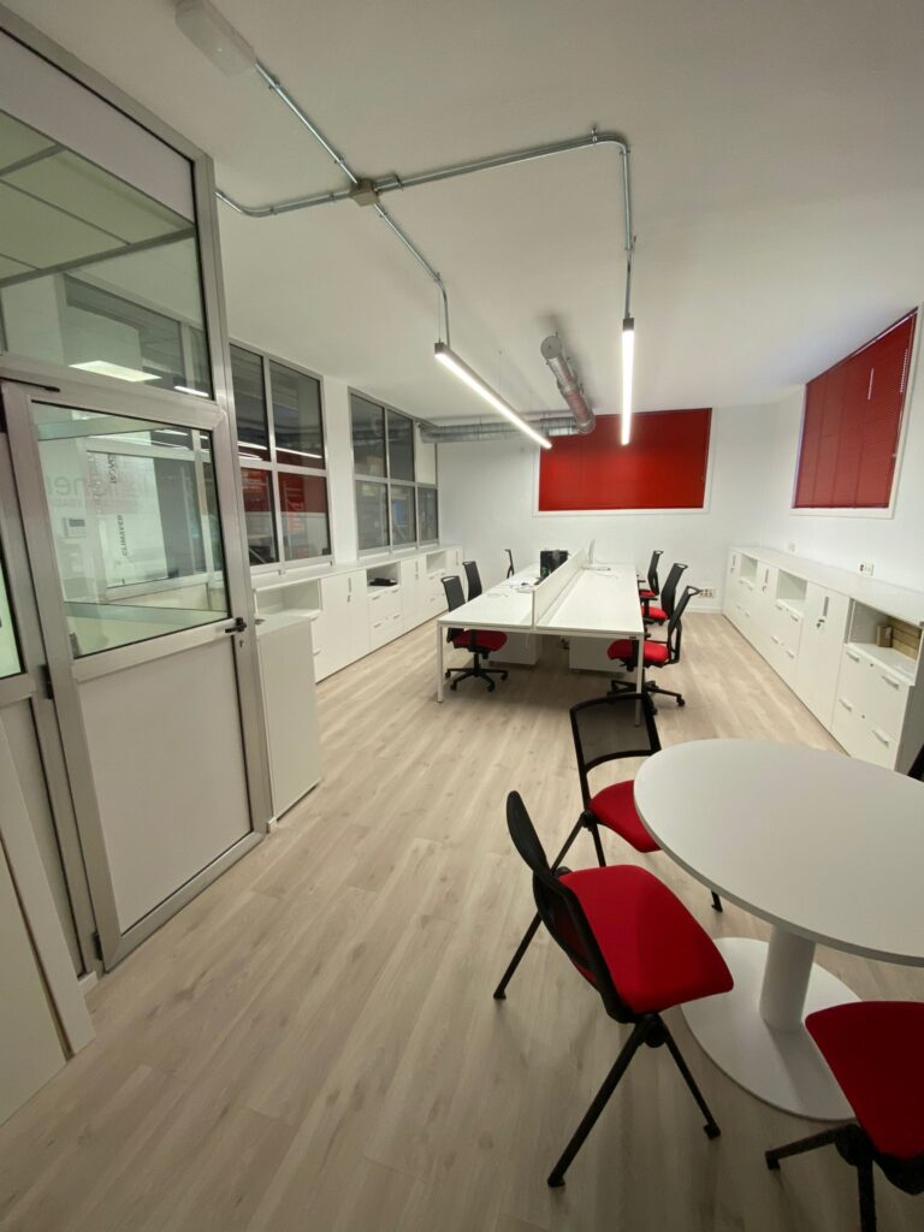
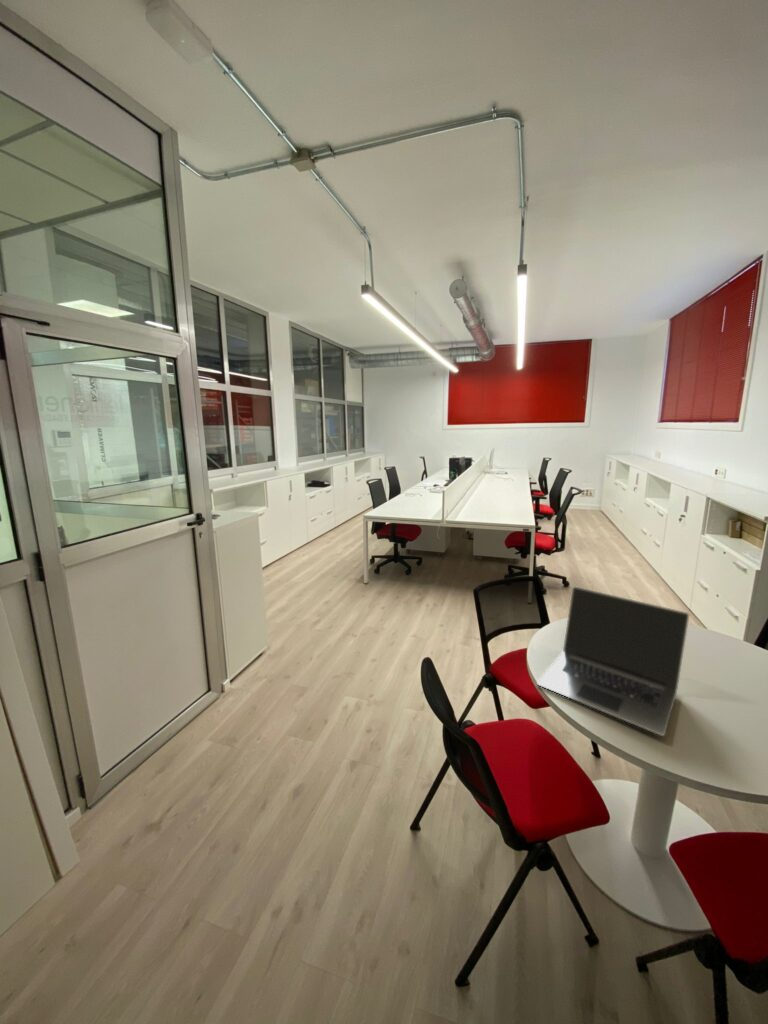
+ laptop (611, 649)
